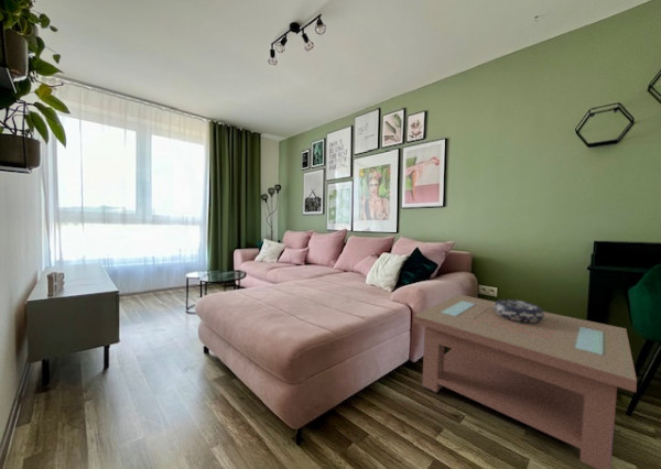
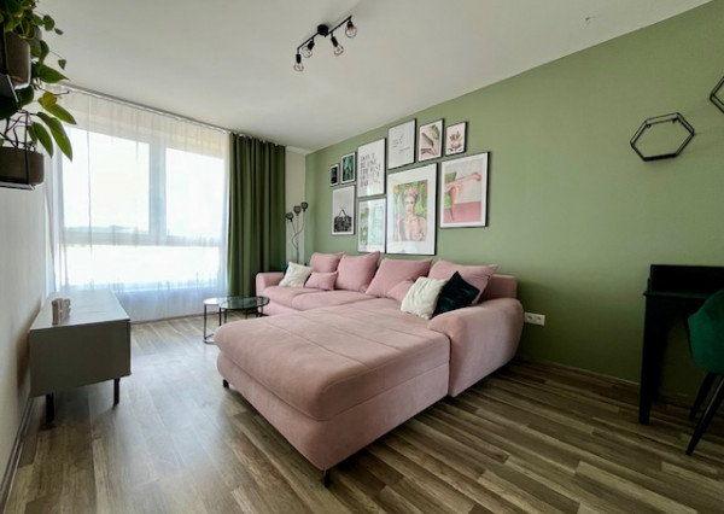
- coffee table (512, 358)
- decorative bowl (517, 310)
